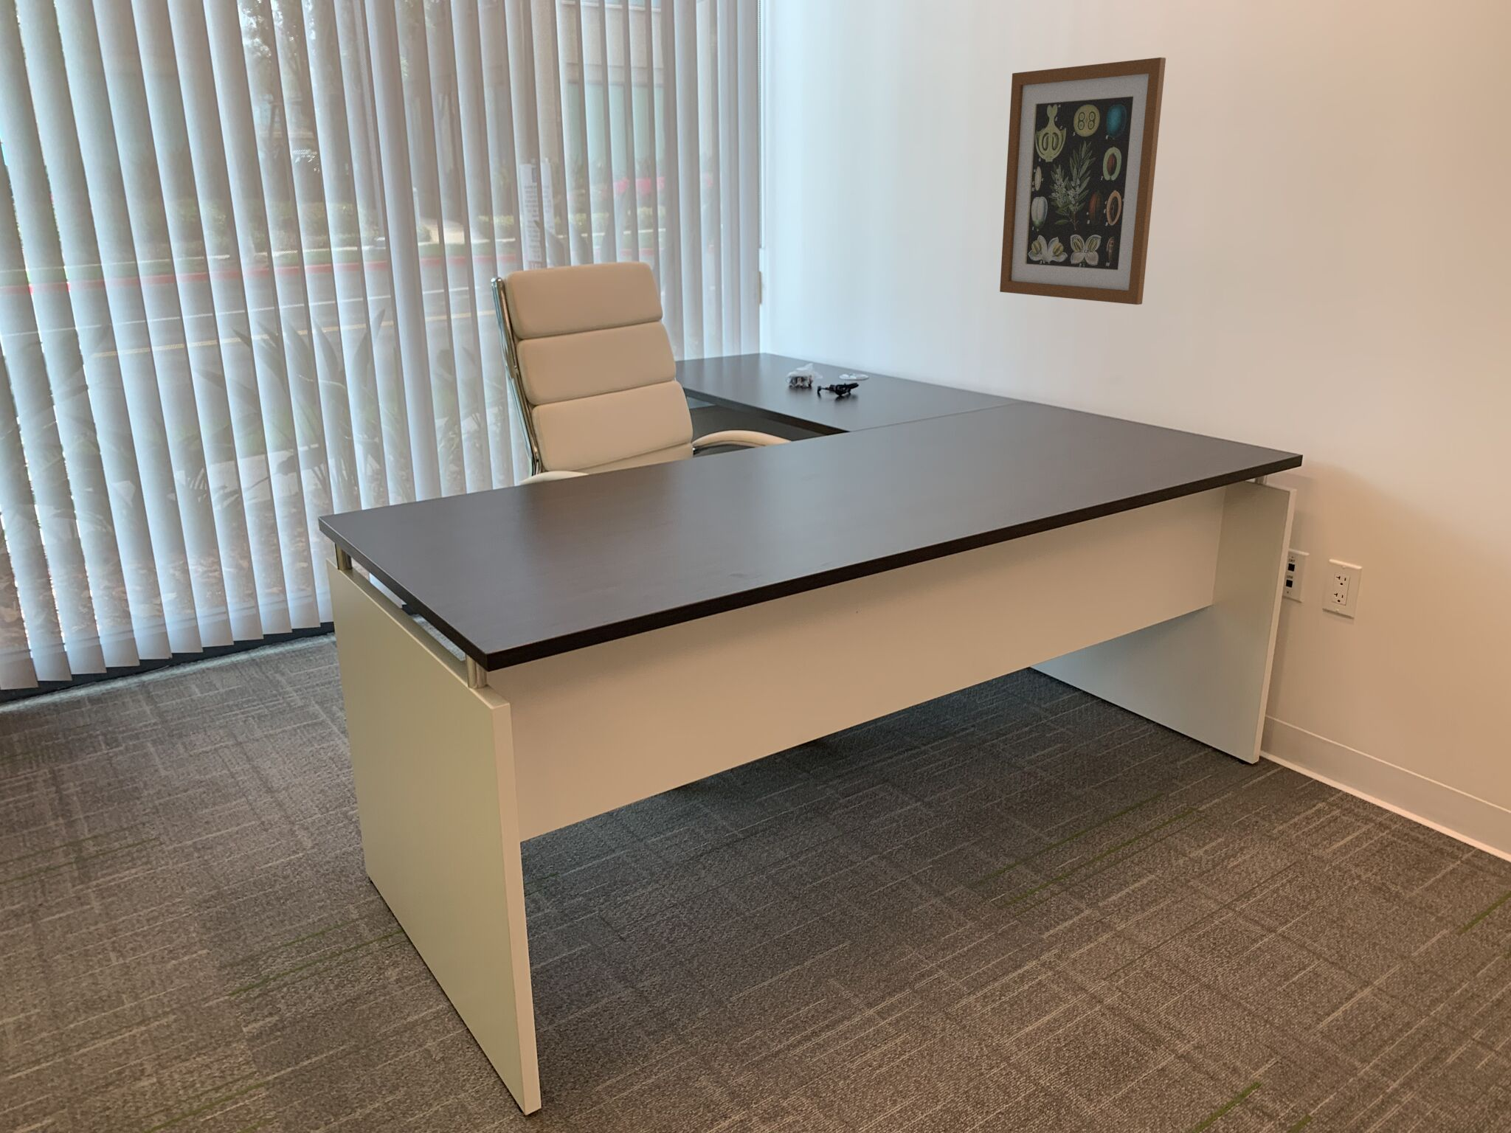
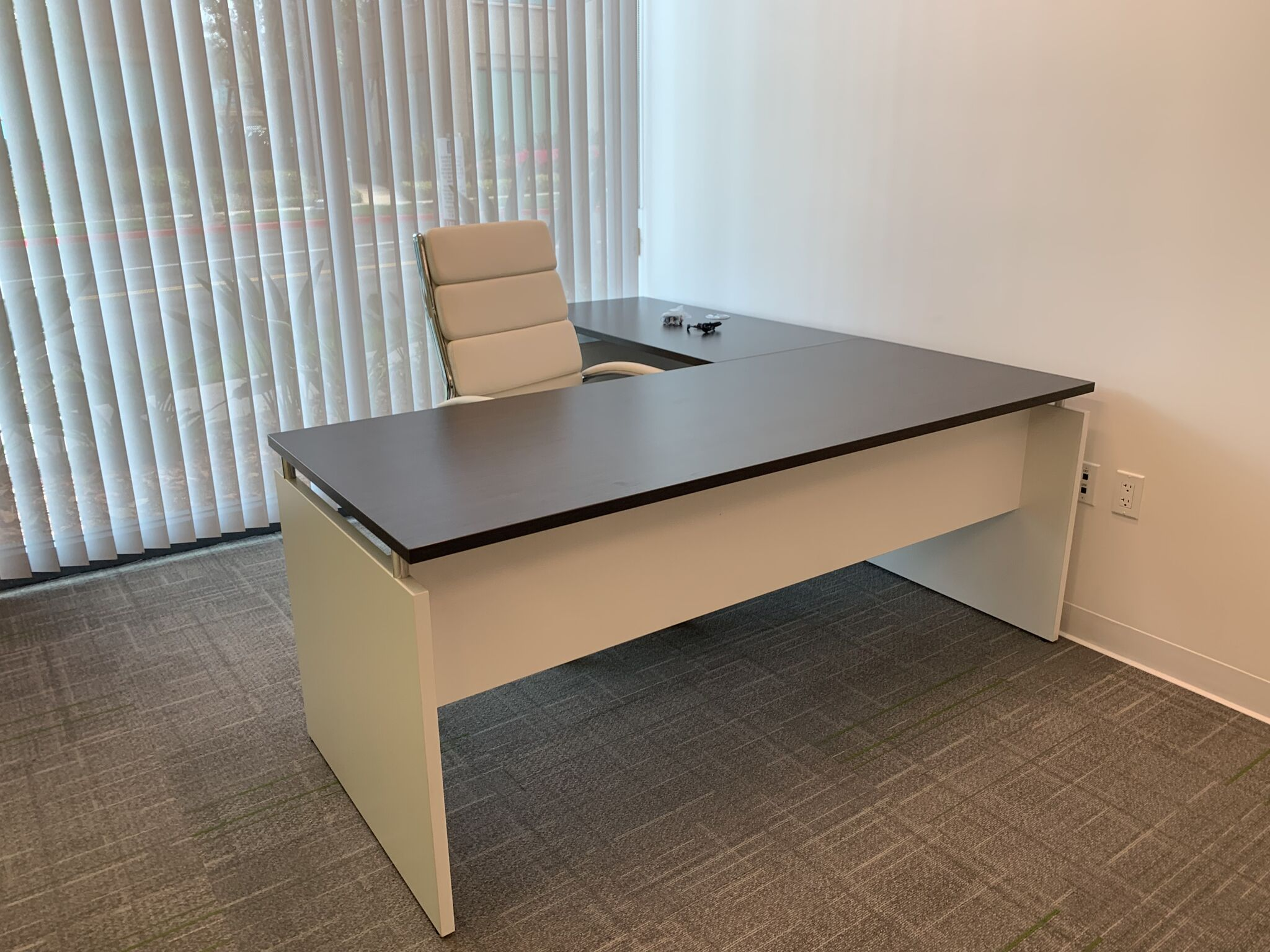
- wall art (1076, 186)
